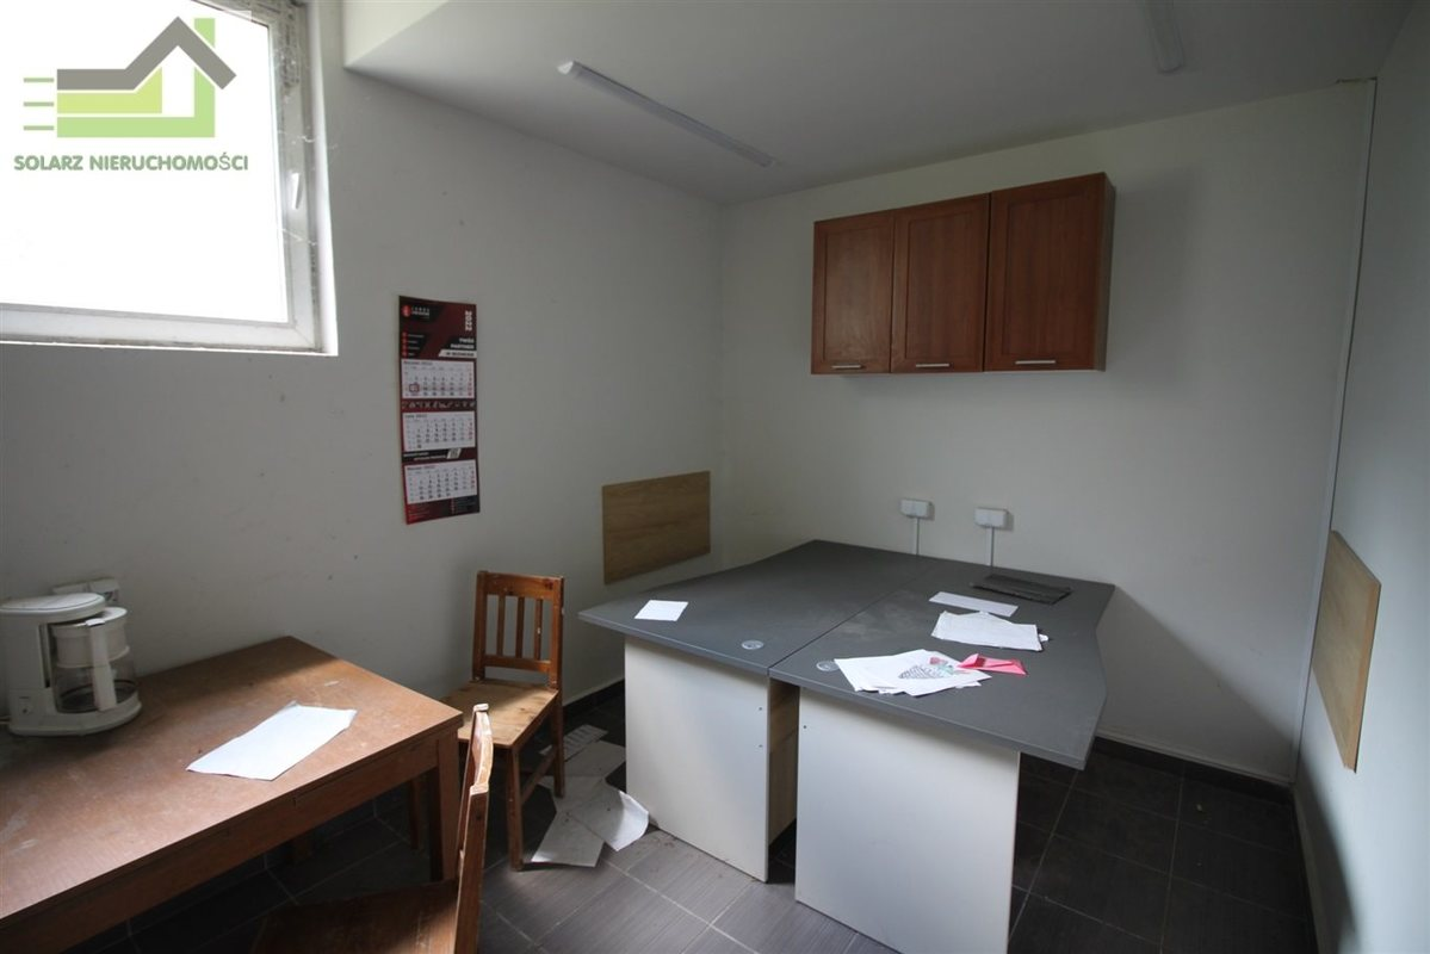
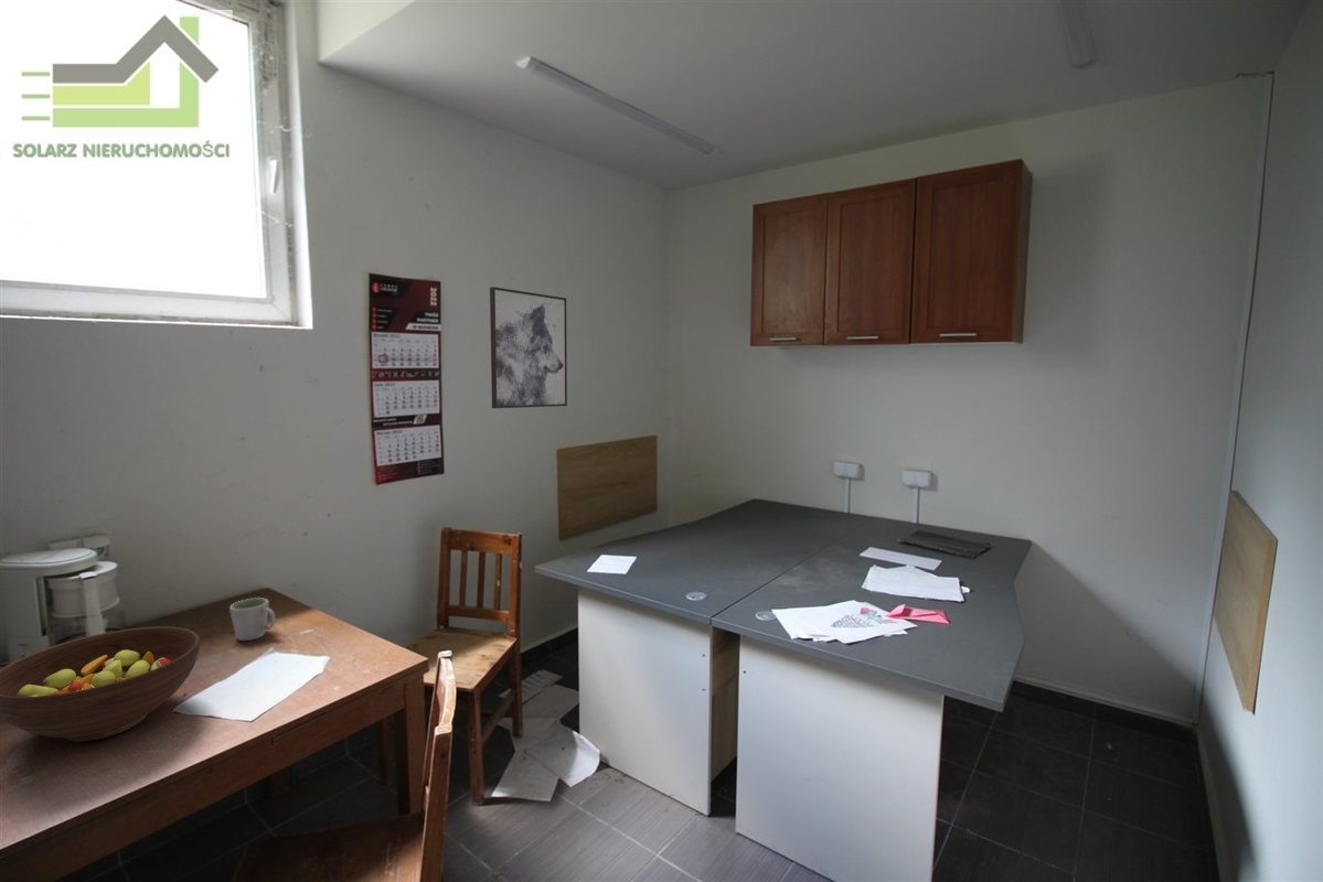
+ wall art (531, 349)
+ mug (255, 620)
+ fruit bowl (104, 691)
